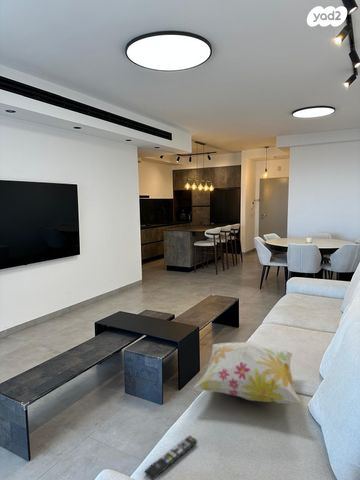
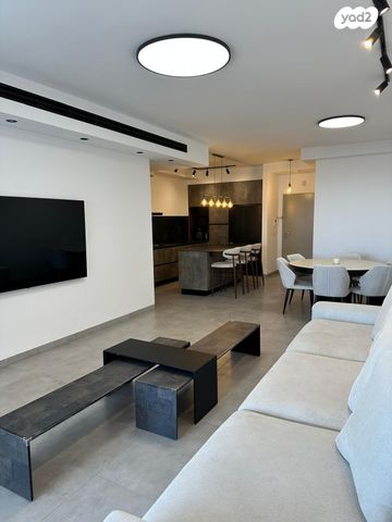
- decorative pillow (248, 368)
- remote control (172, 455)
